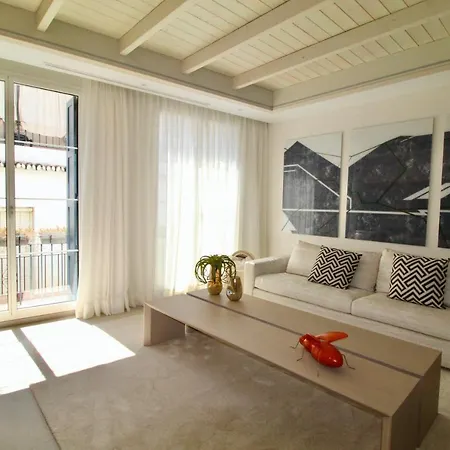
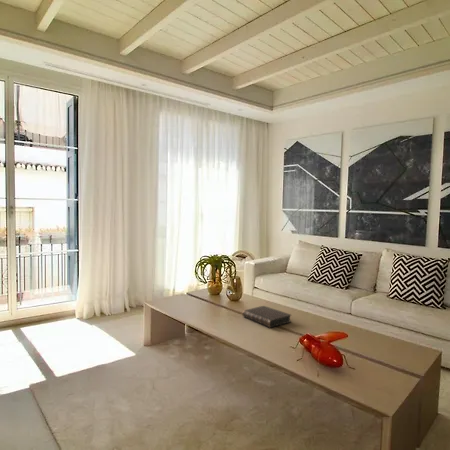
+ book (266, 315)
